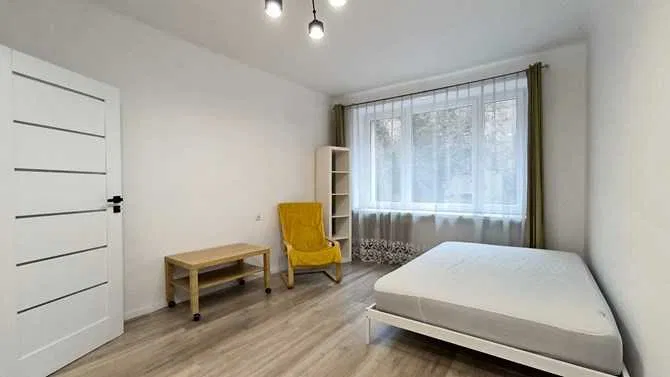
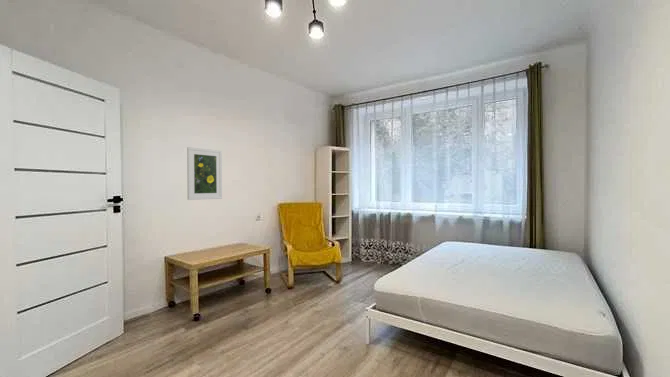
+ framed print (205, 174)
